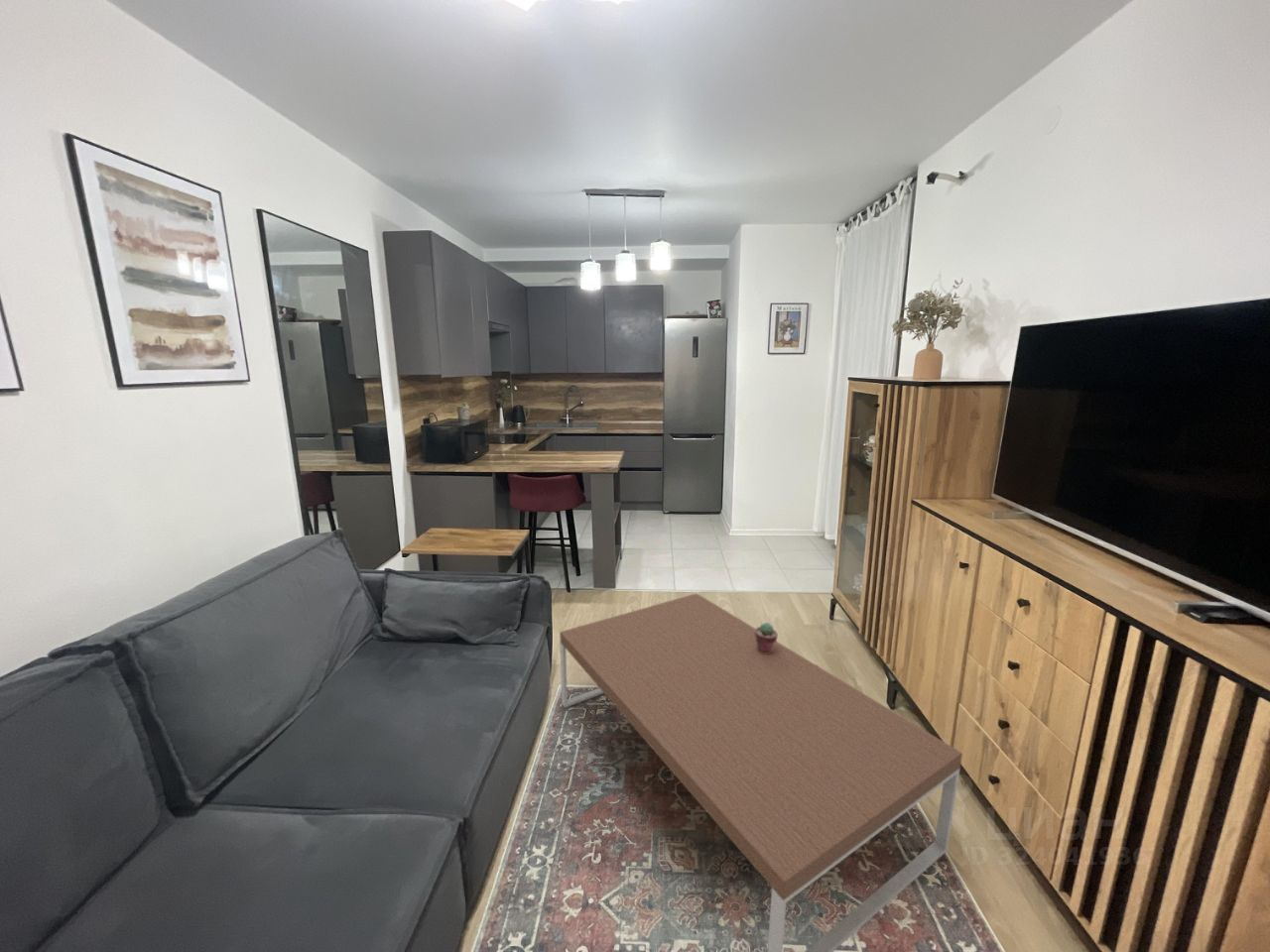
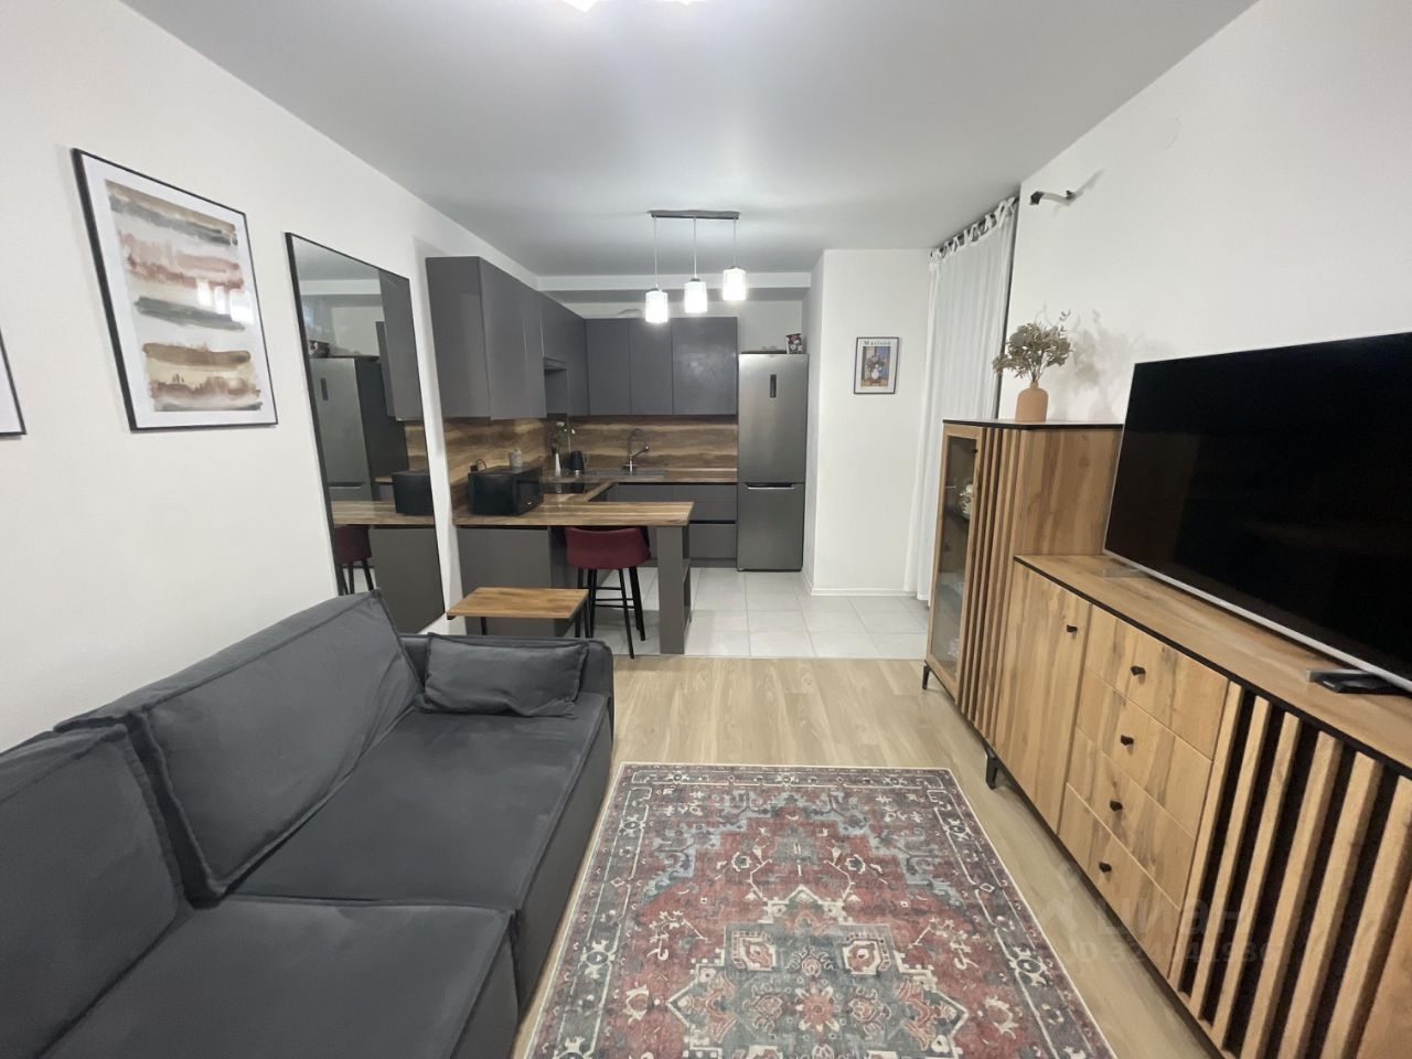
- coffee table (721, 723)
- potted succulent (765, 637)
